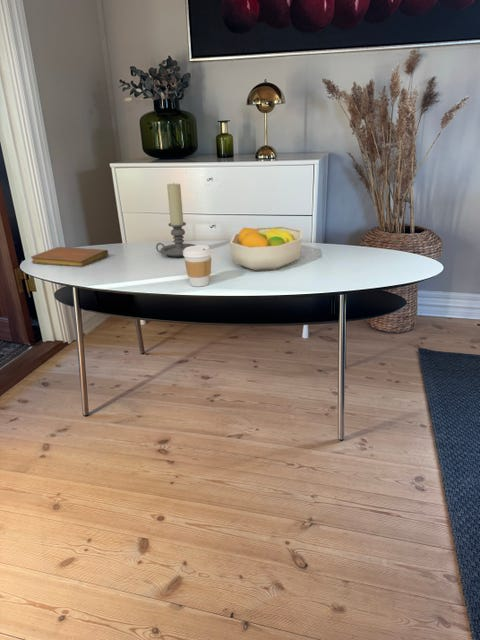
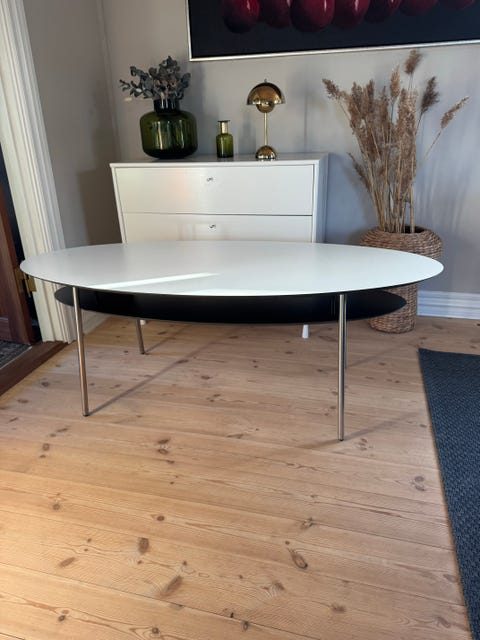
- notebook (70, 256)
- coffee cup (198, 265)
- fruit bowl (267, 243)
- candle holder (173, 219)
